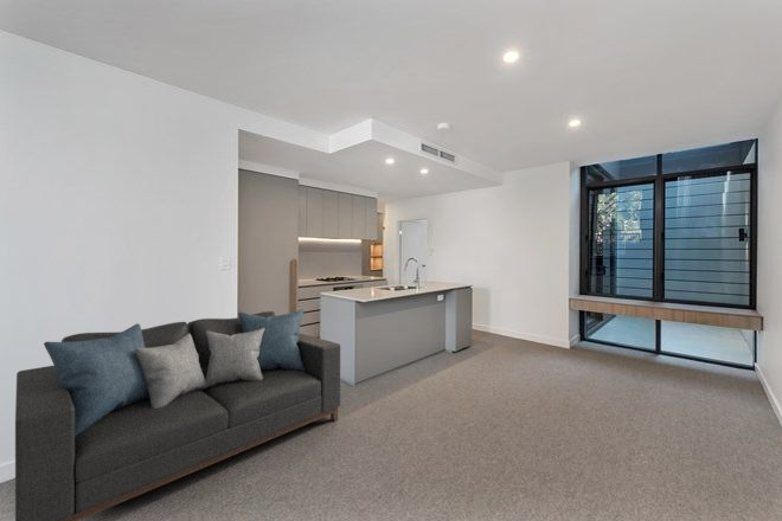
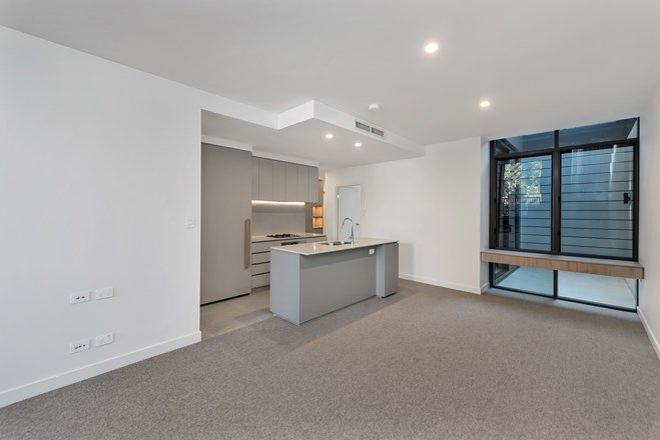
- sofa (201, 381)
